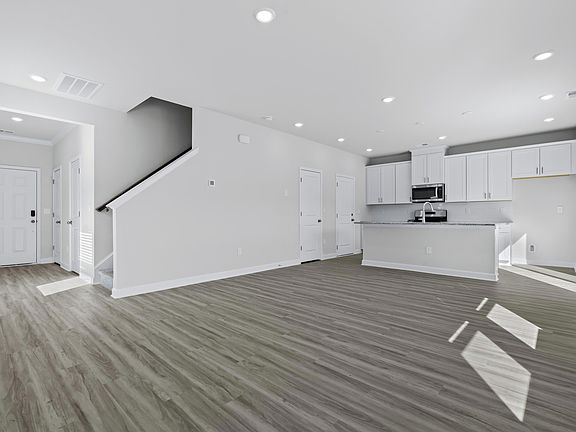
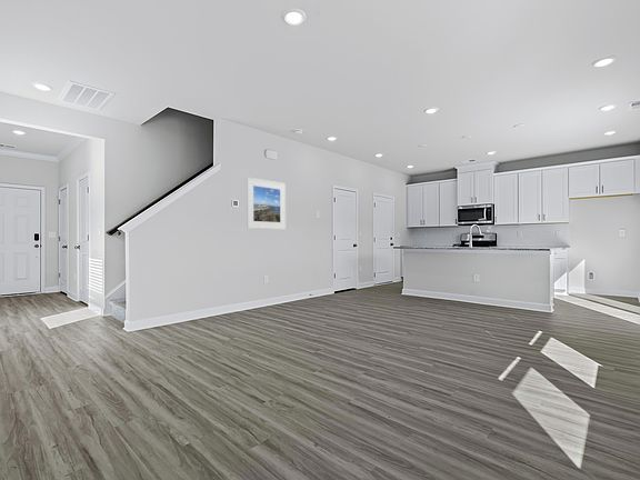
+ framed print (267, 204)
